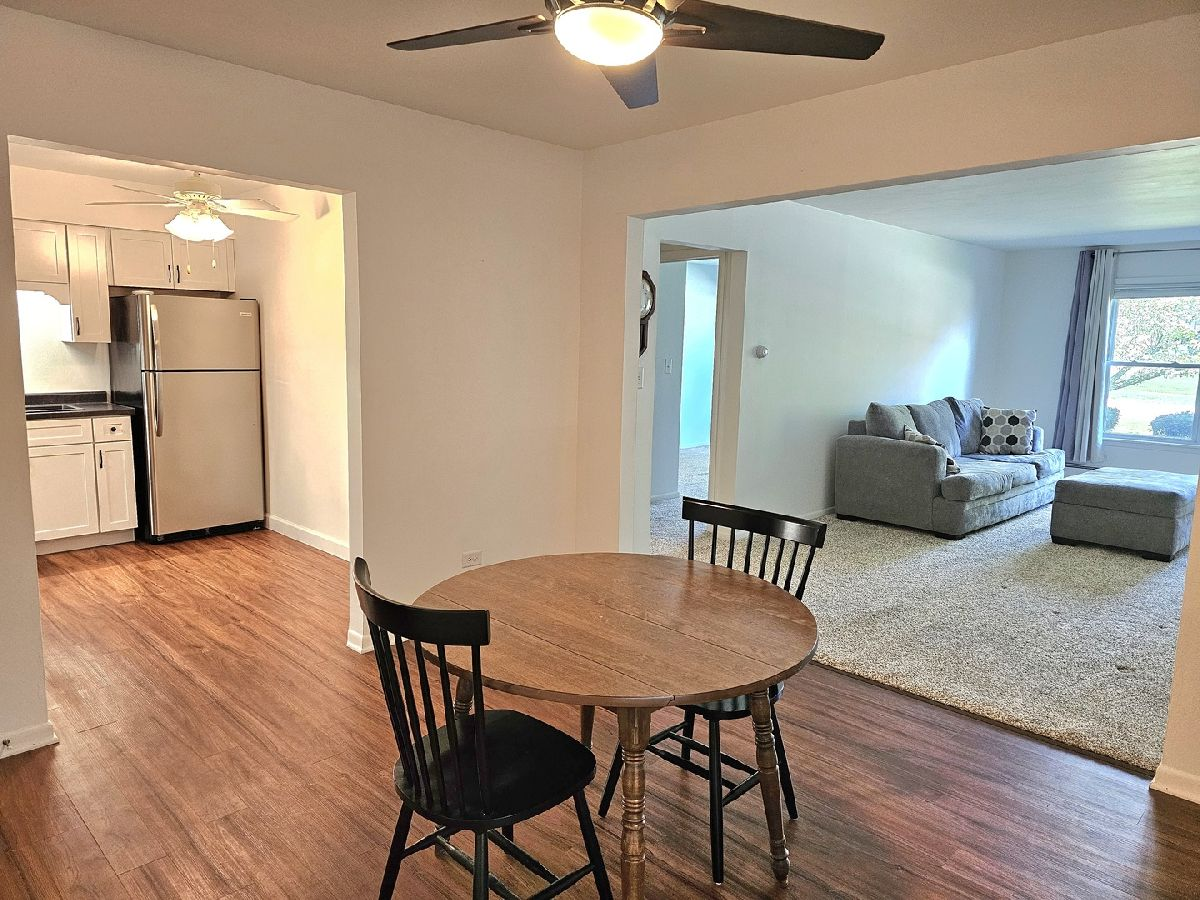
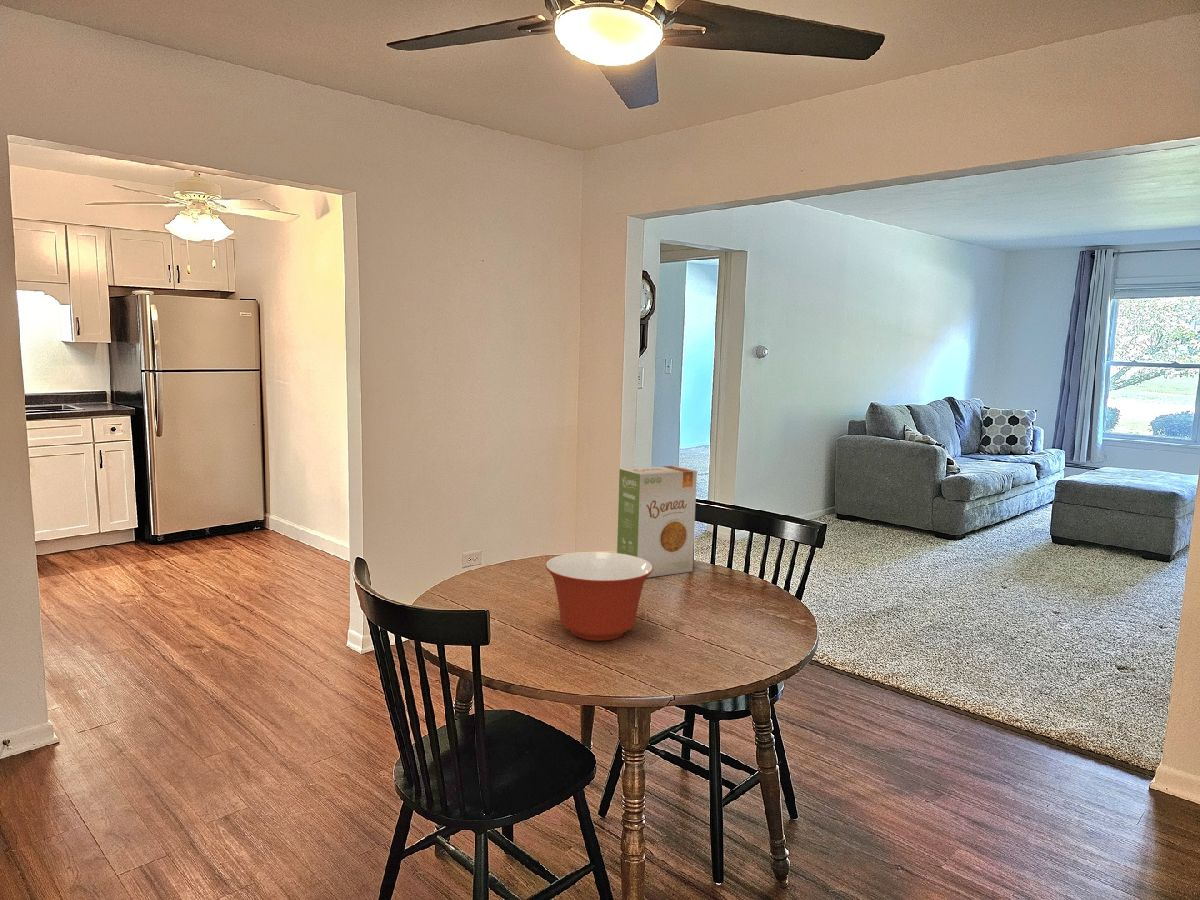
+ mixing bowl (598, 598)
+ food box (656, 520)
